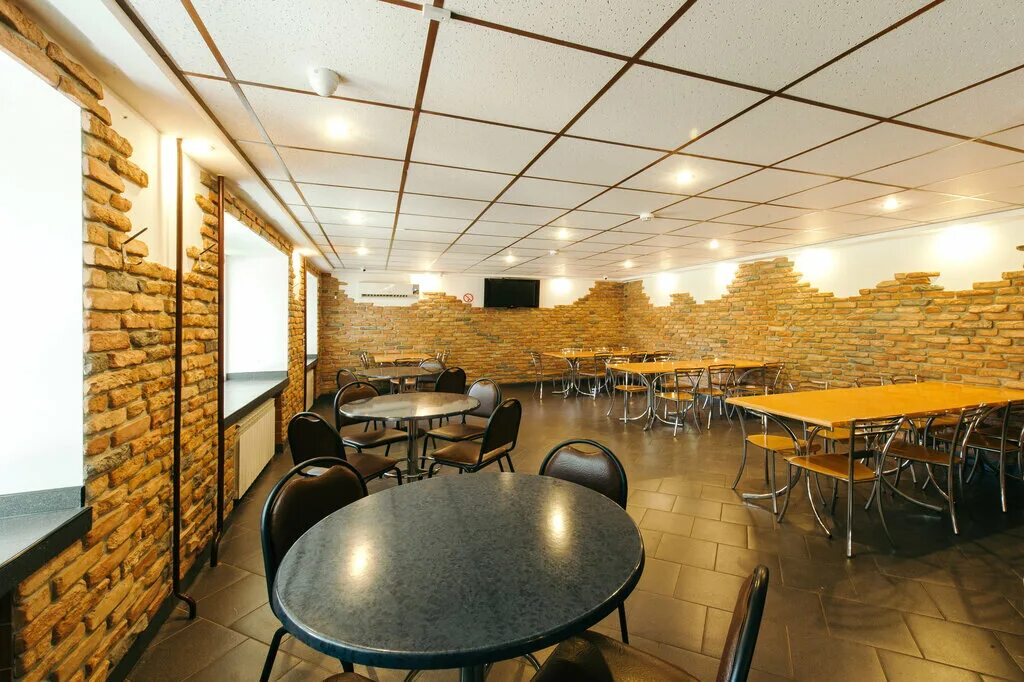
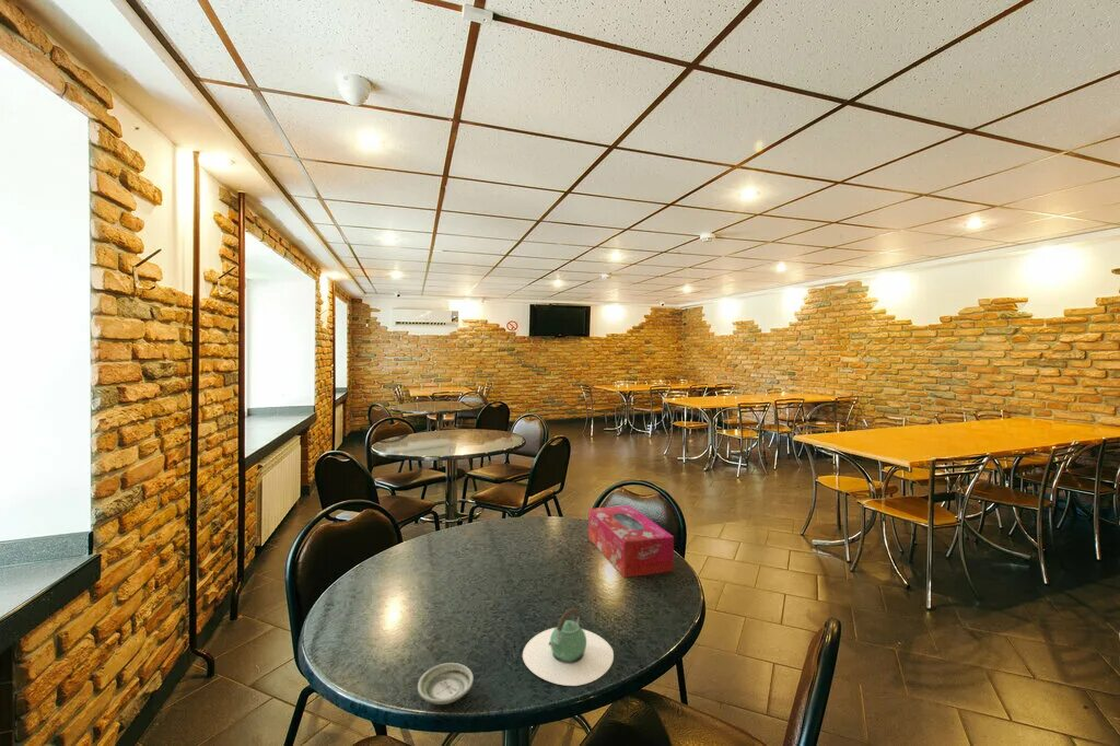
+ tissue box (627, 537)
+ teapot (568, 631)
+ saucer (445, 686)
